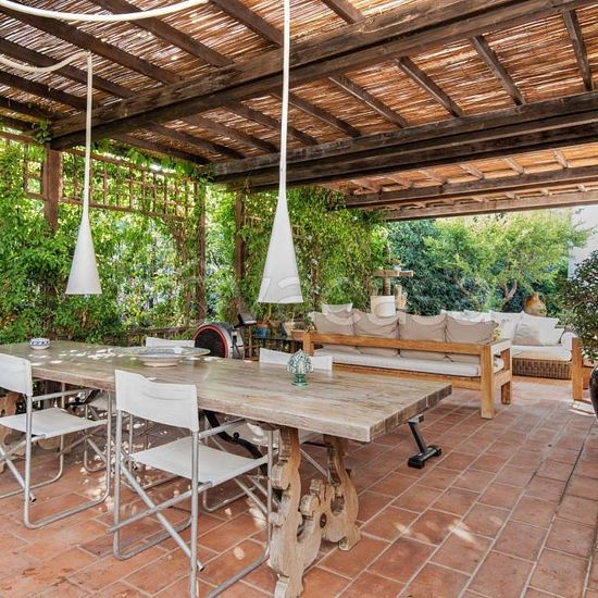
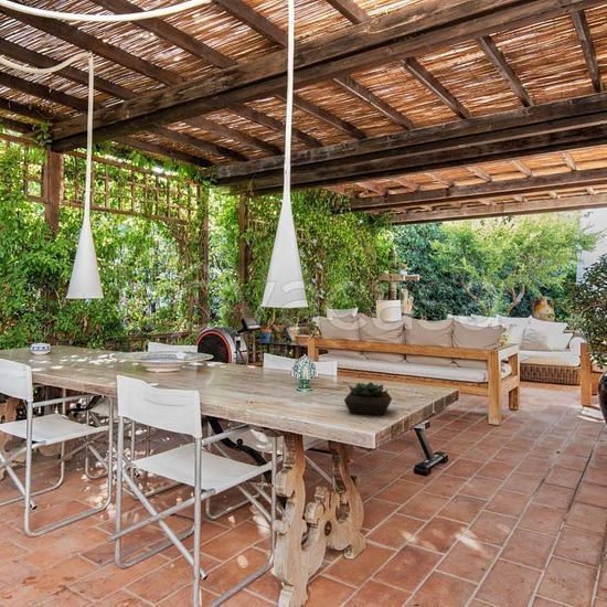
+ succulent plant (368, 397)
